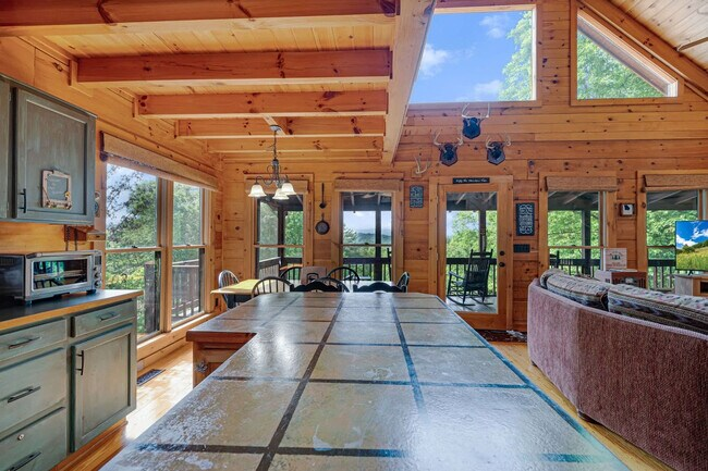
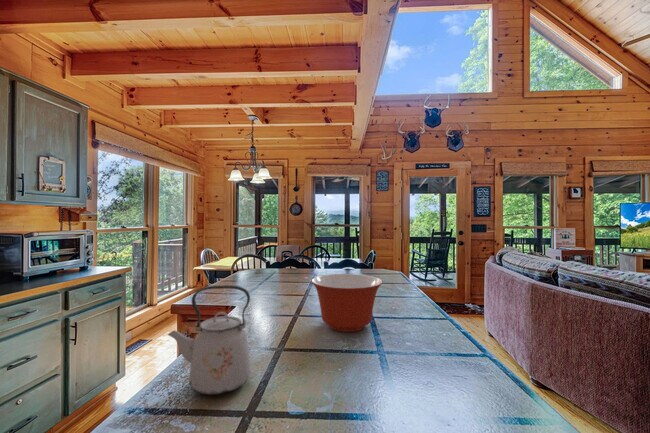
+ kettle (209, 335)
+ mixing bowl (346, 302)
